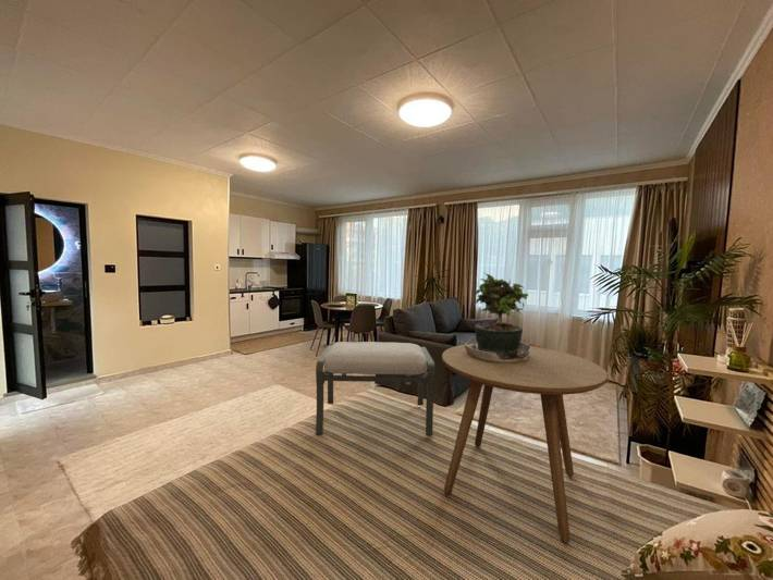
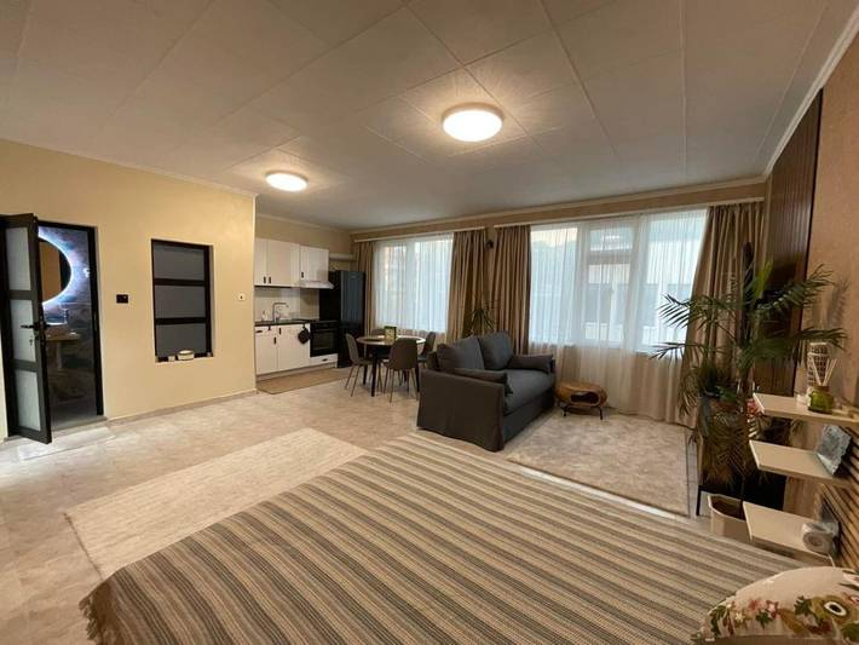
- side table (487, 415)
- potted plant (499, 312)
- ottoman (376, 381)
